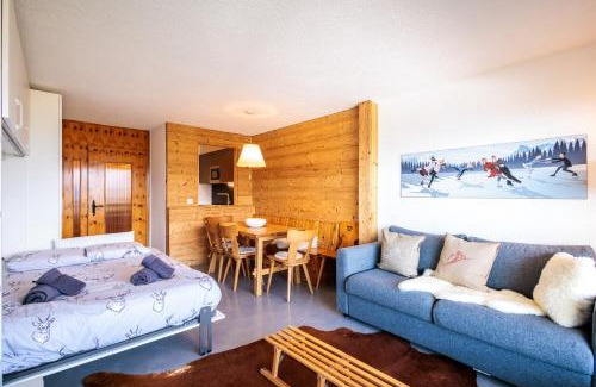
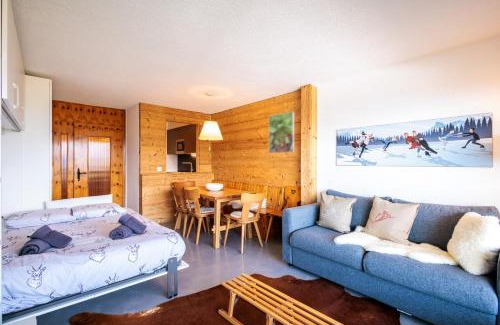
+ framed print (281, 133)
